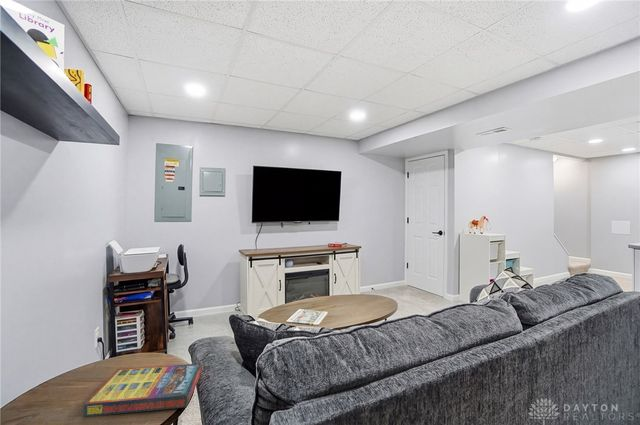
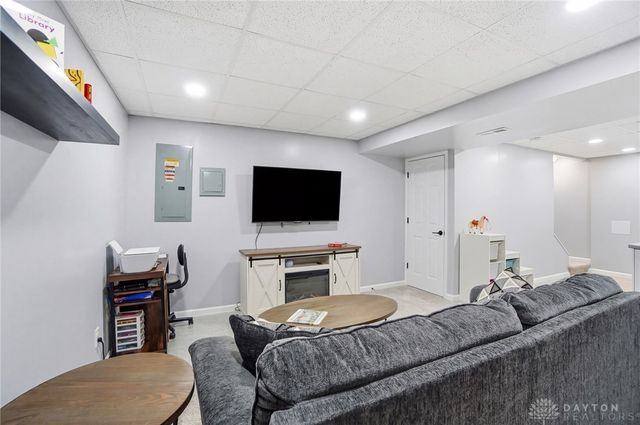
- game compilation box (149, 386)
